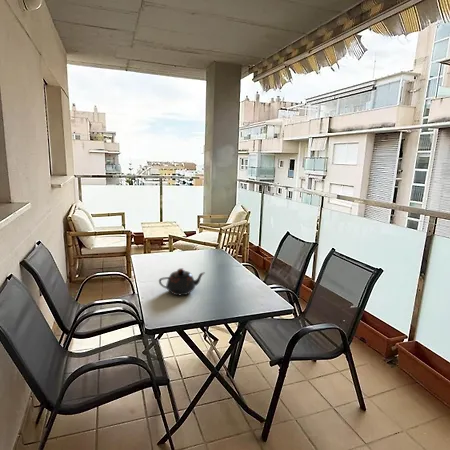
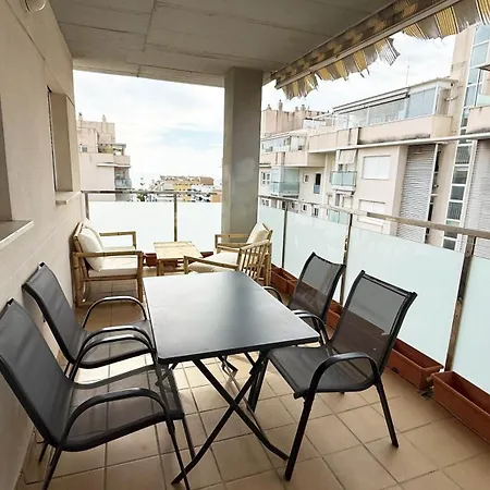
- teapot (182, 280)
